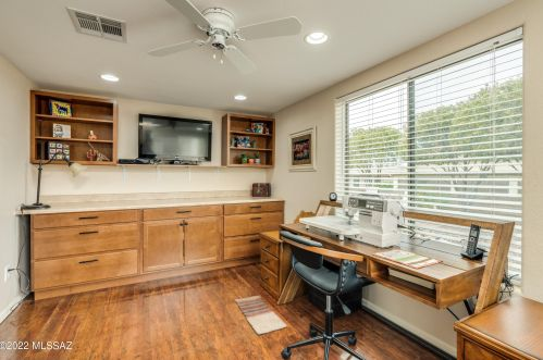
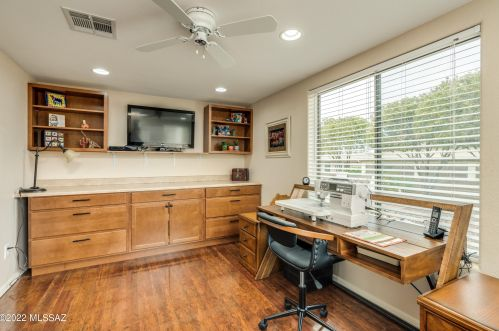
- rug (258, 311)
